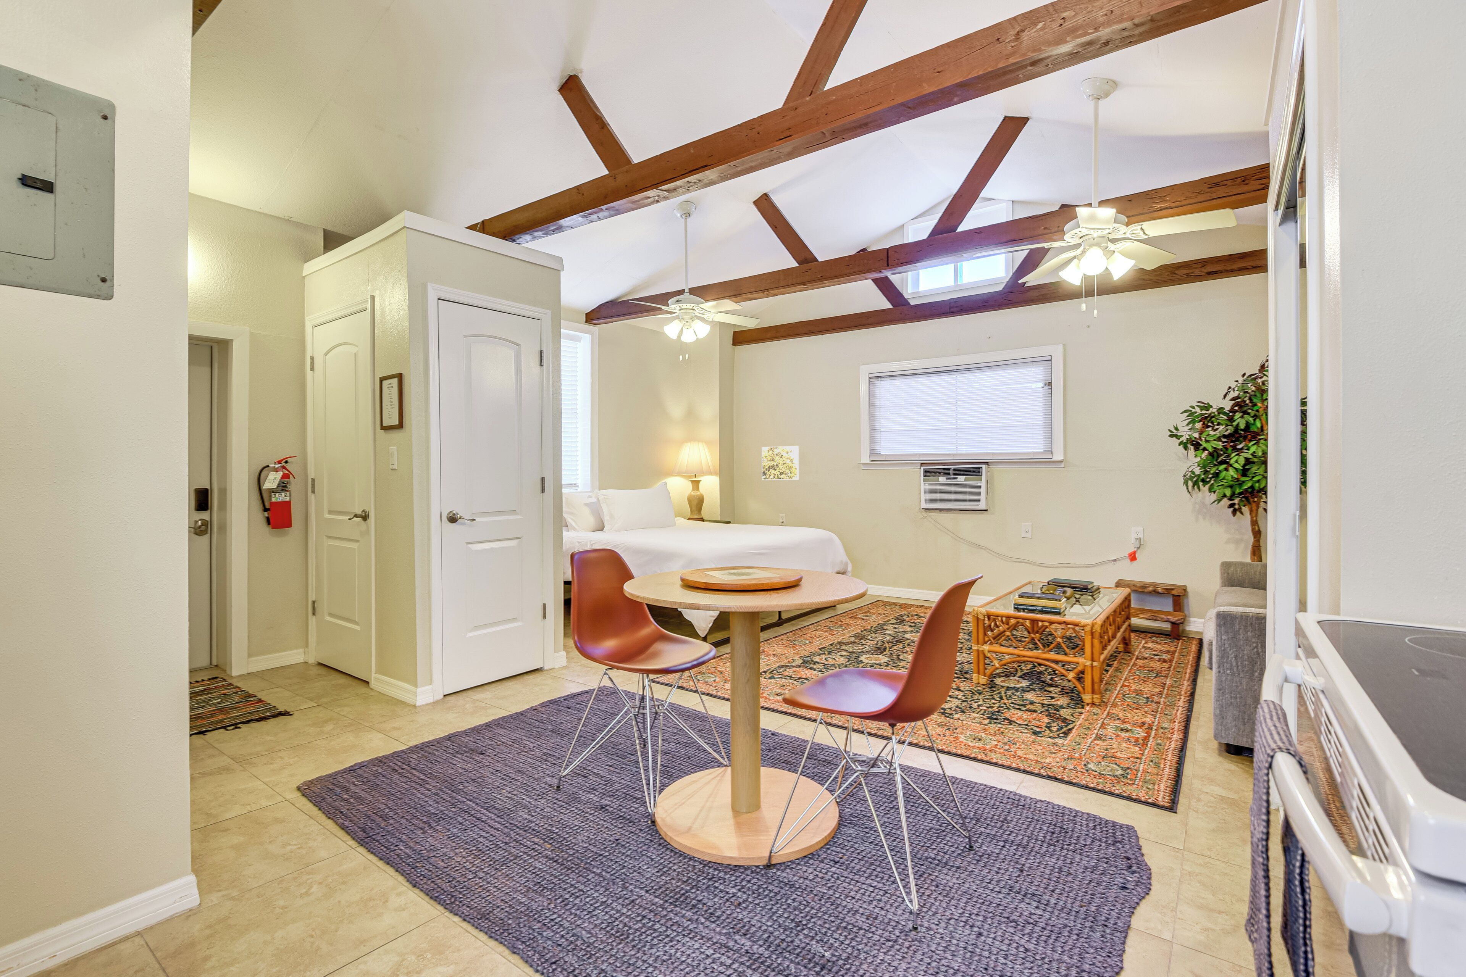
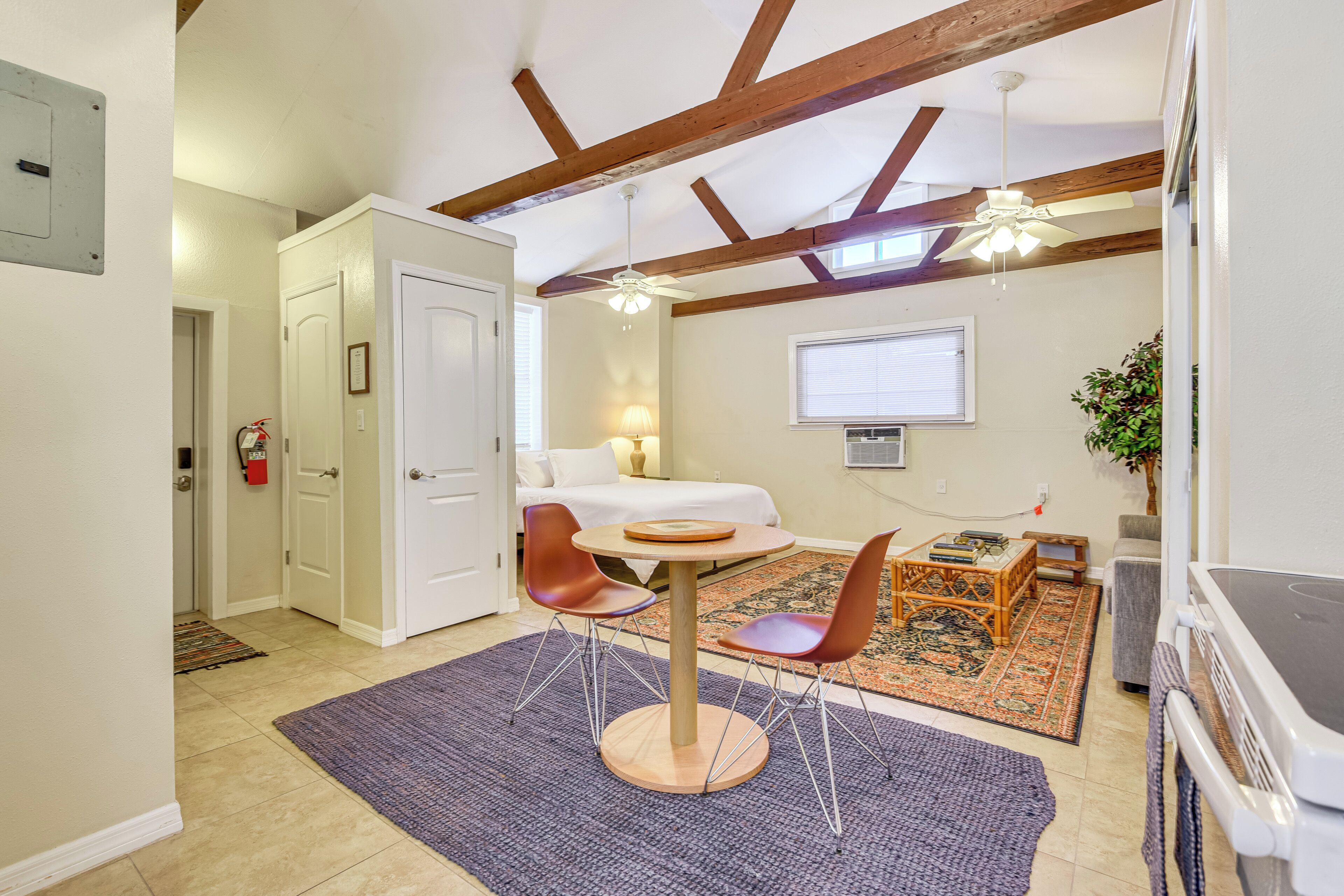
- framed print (780, 463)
